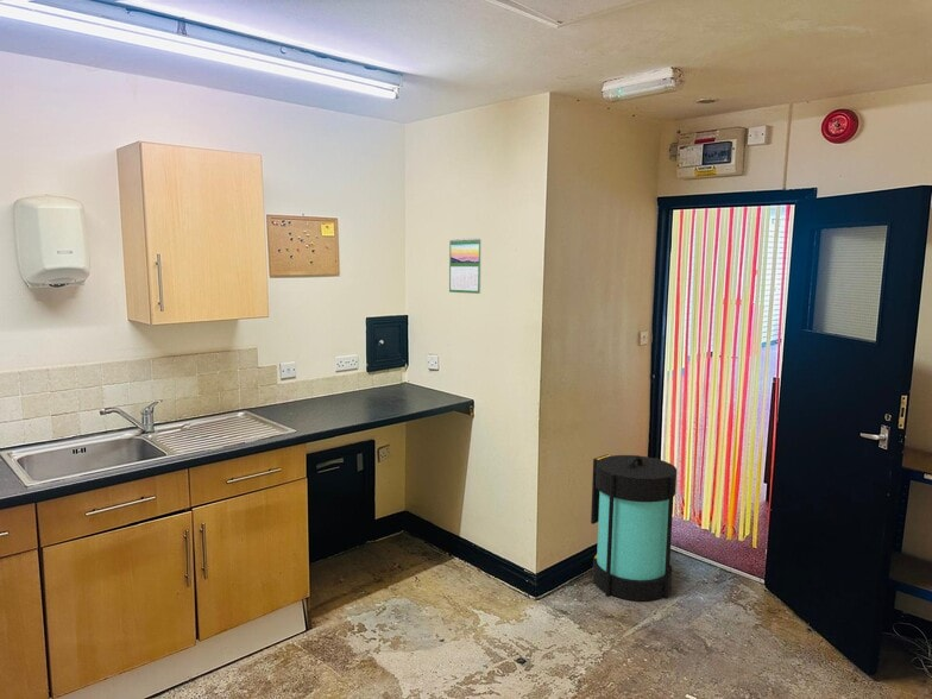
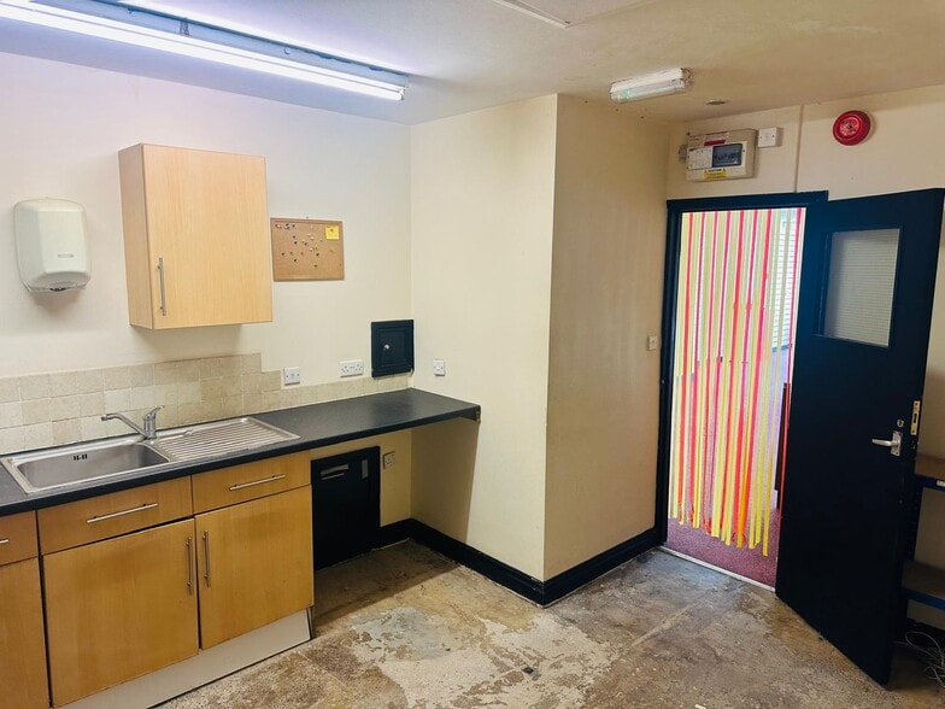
- lantern (632, 518)
- calendar (465, 265)
